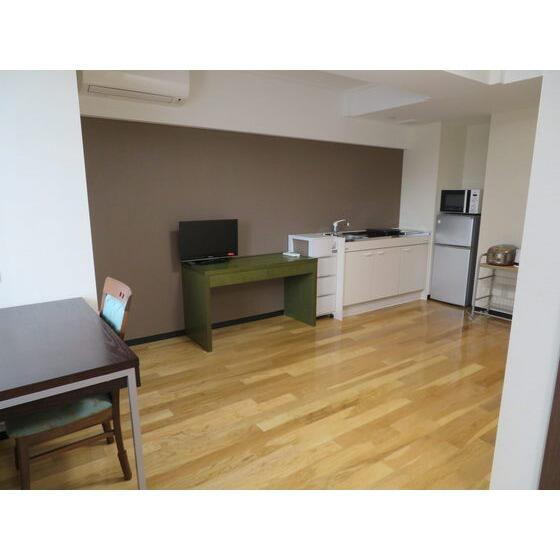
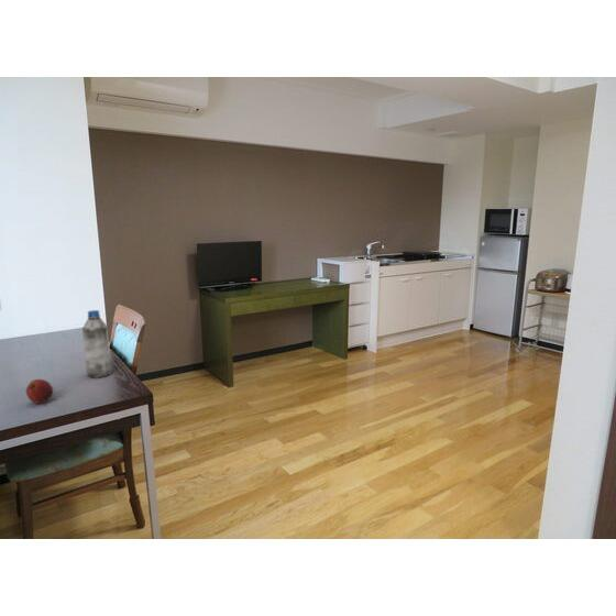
+ apple (40, 391)
+ water bottle (96, 342)
